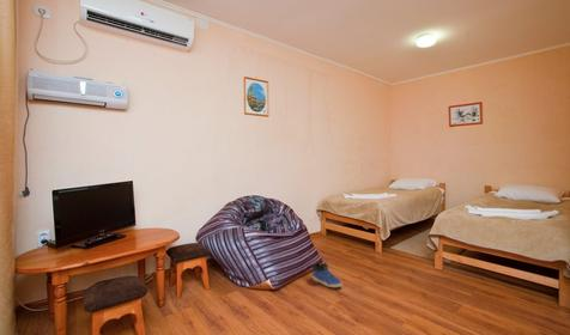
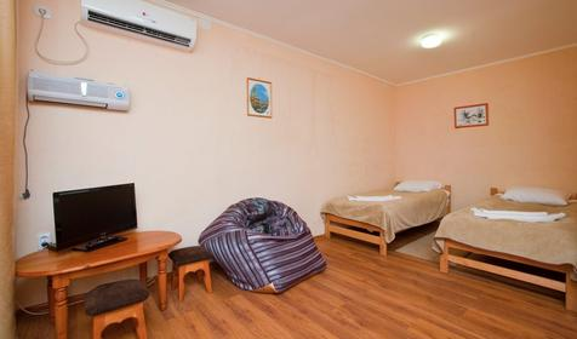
- sneaker (326, 273)
